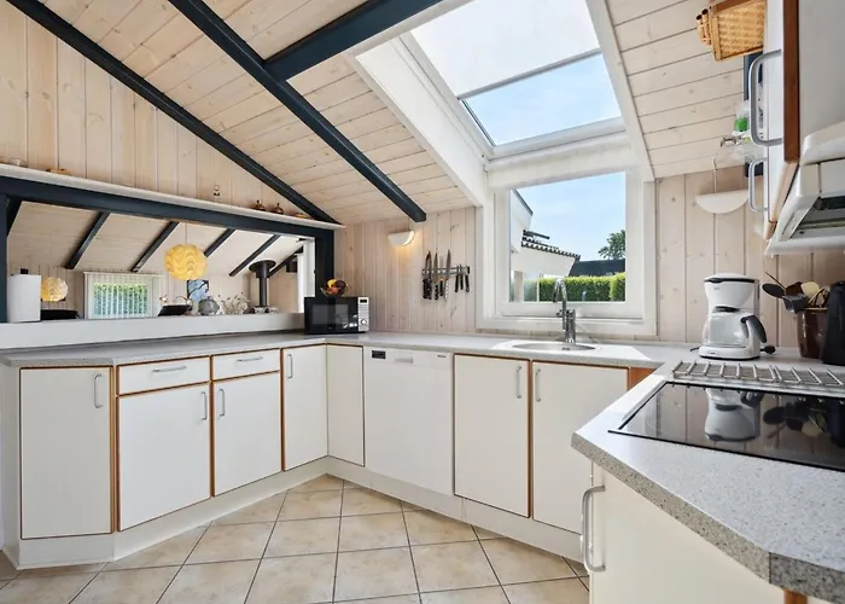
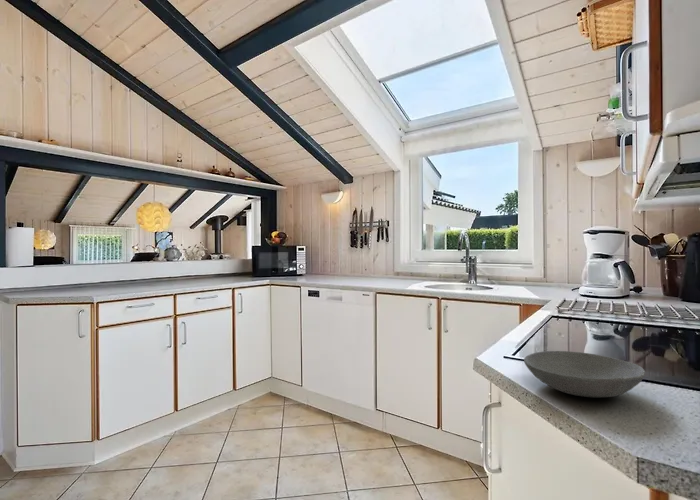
+ bowl (580, 375)
